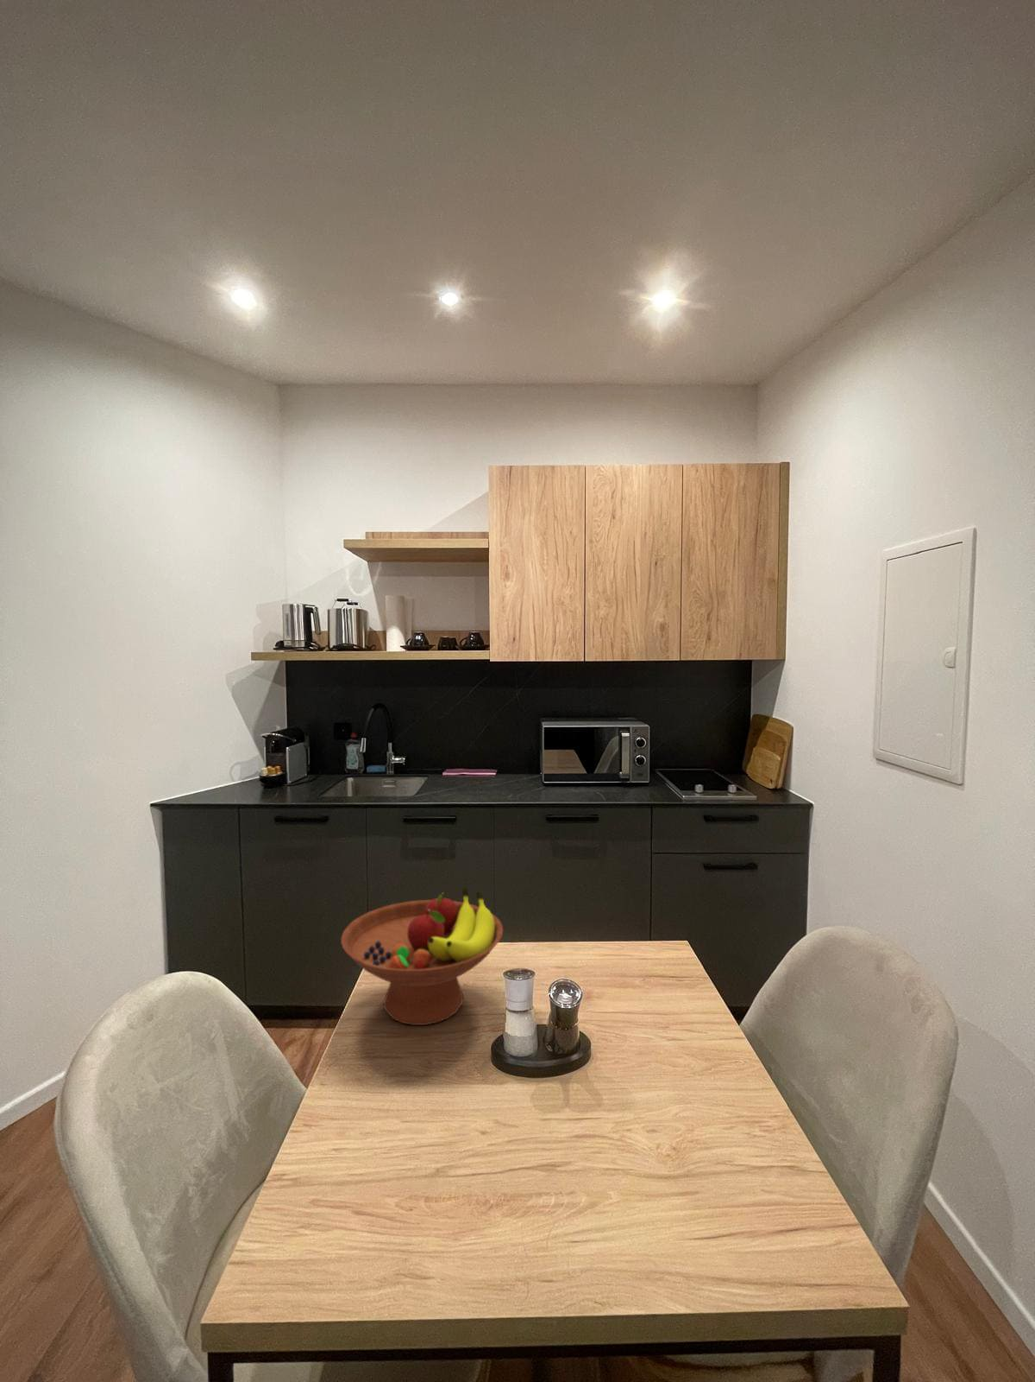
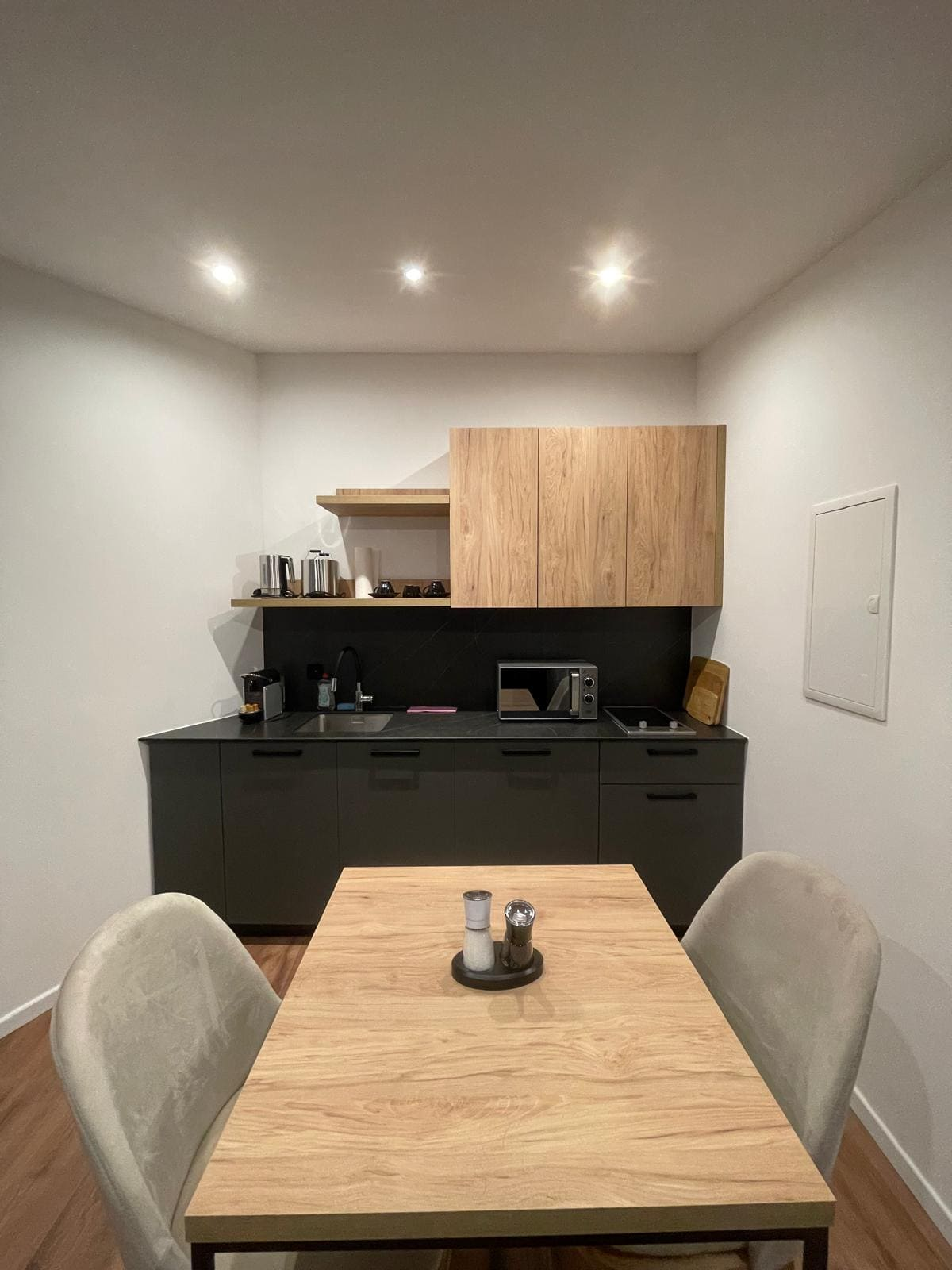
- fruit bowl (424, 953)
